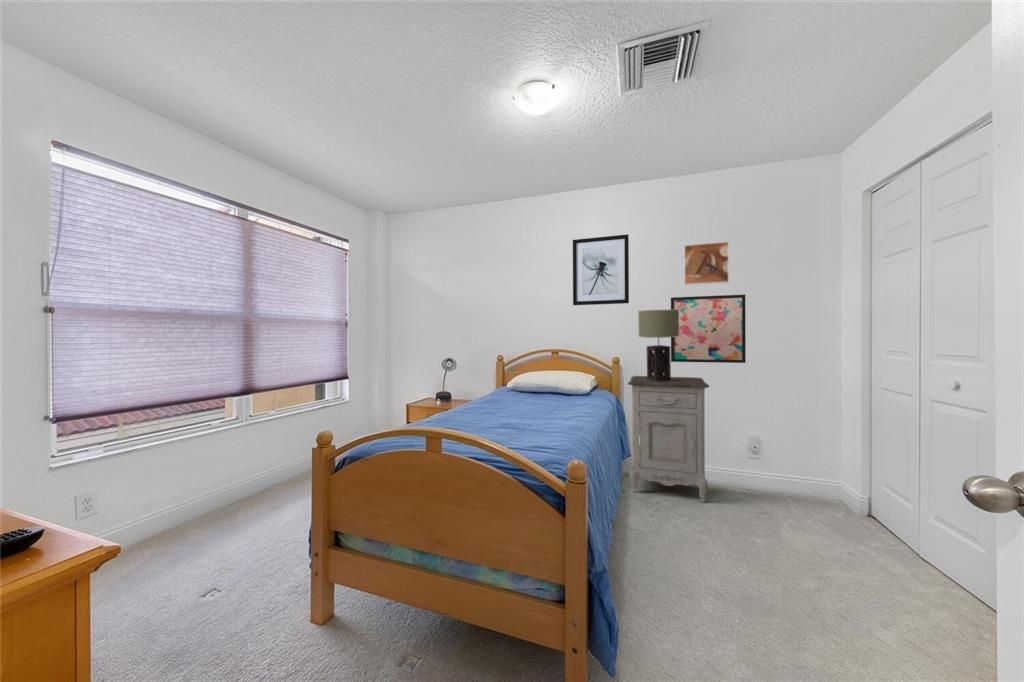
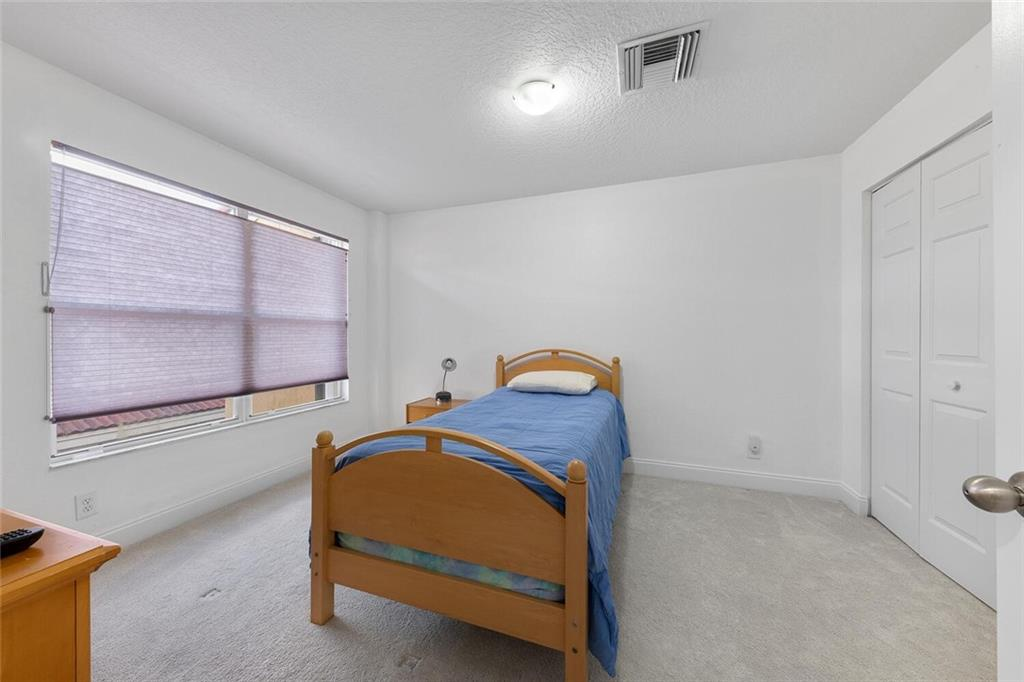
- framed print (705, 263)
- table lamp (659, 345)
- wall art (706, 329)
- nightstand (666, 434)
- wall art (600, 270)
